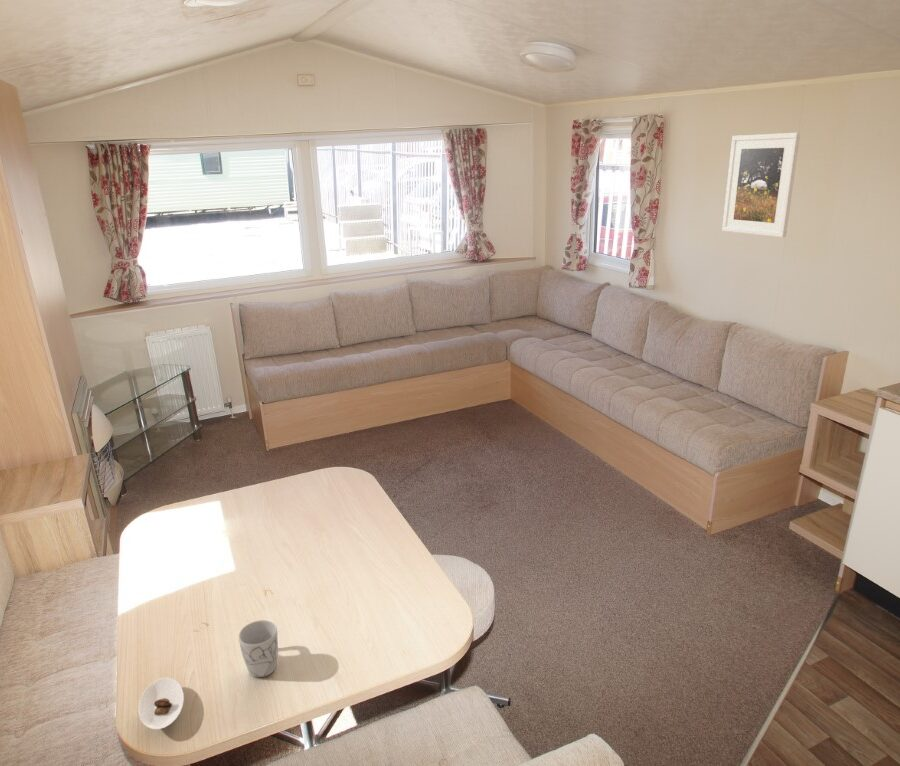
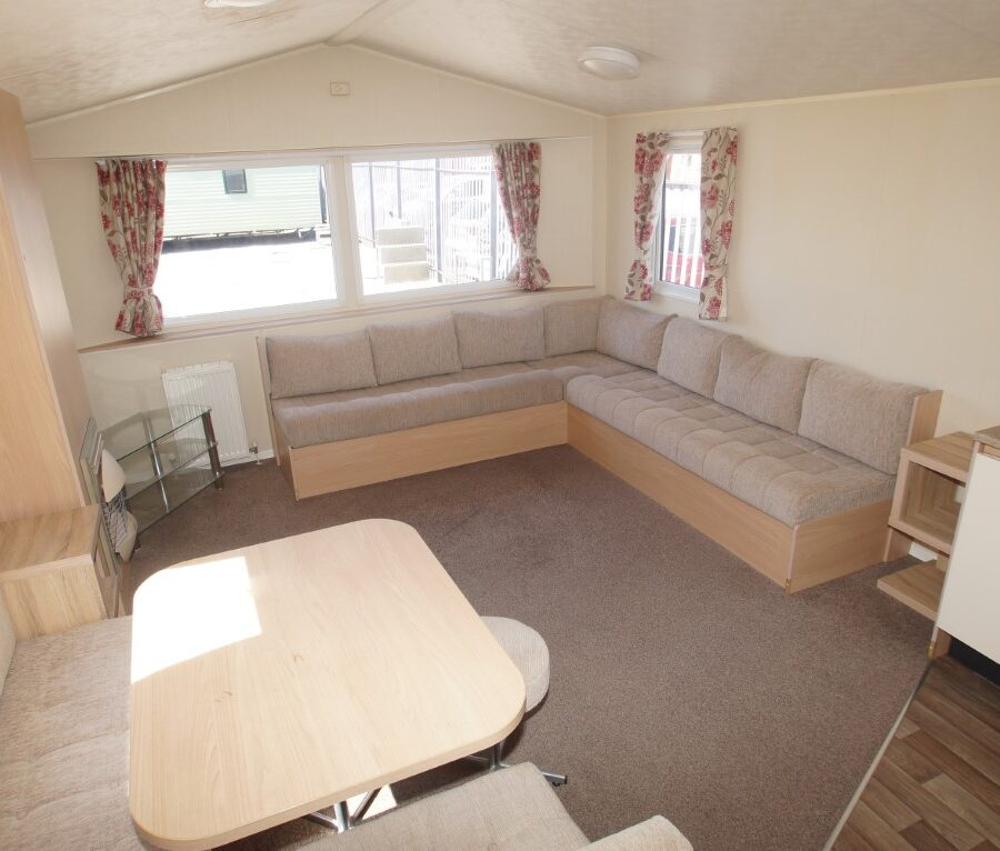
- saucer (162, 706)
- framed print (758, 185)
- mug (259, 645)
